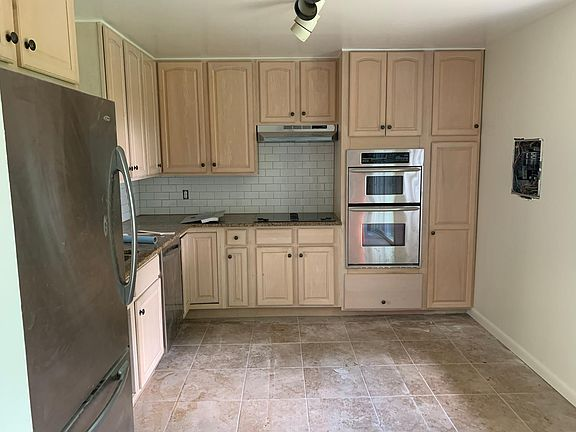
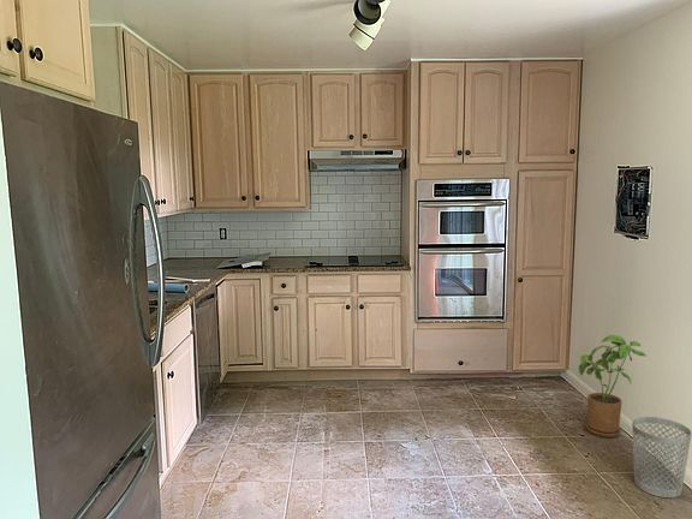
+ wastebasket (660, 457)
+ house plant (603, 384)
